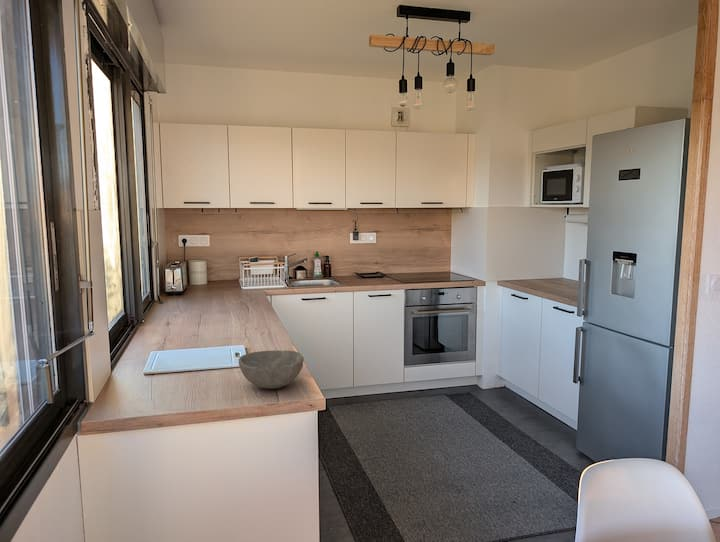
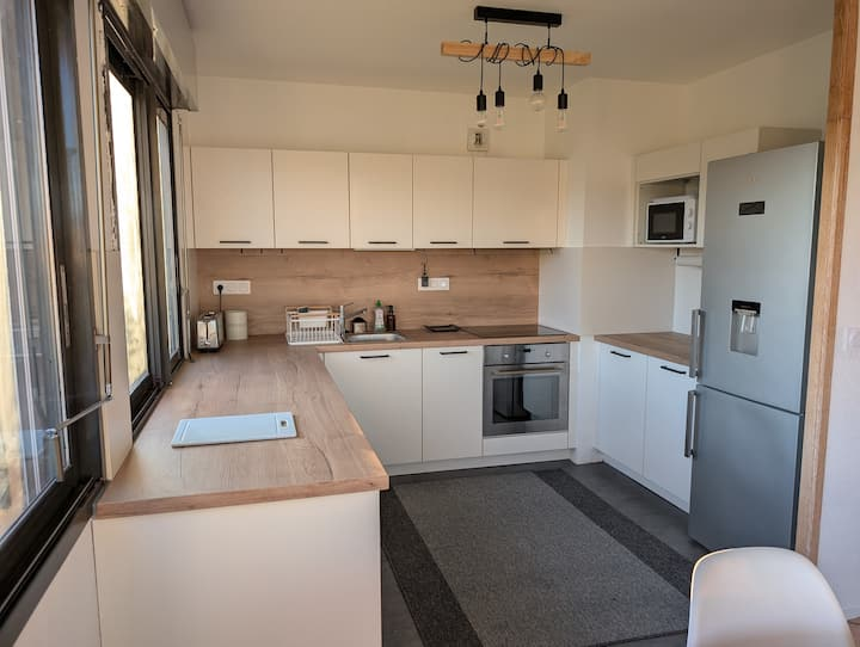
- bowl (272, 372)
